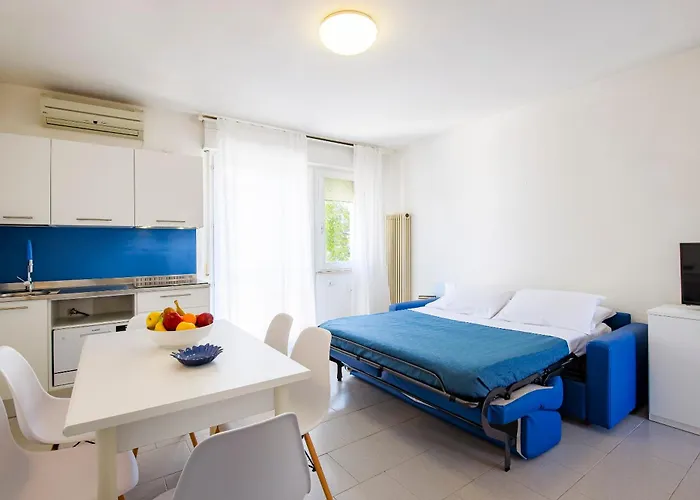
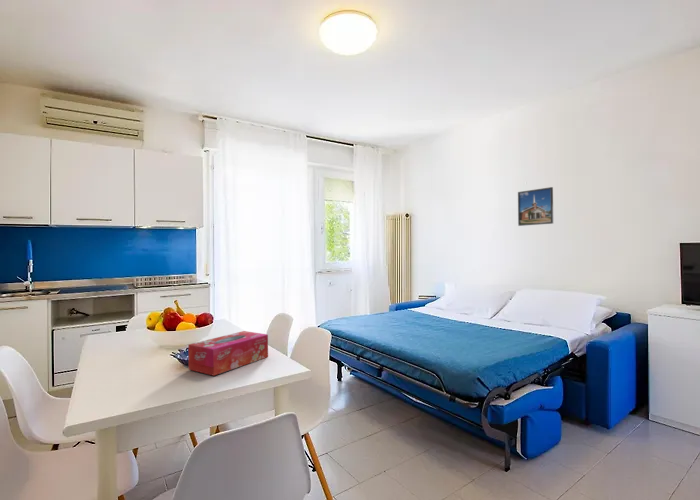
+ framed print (534, 207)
+ tissue box (230, 351)
